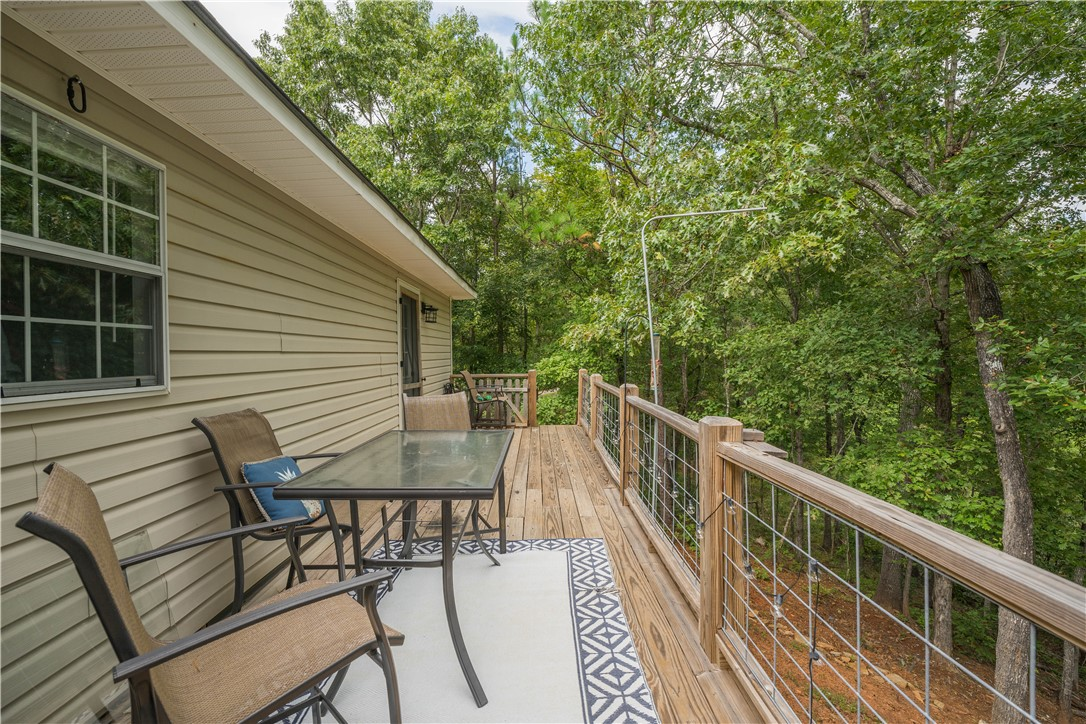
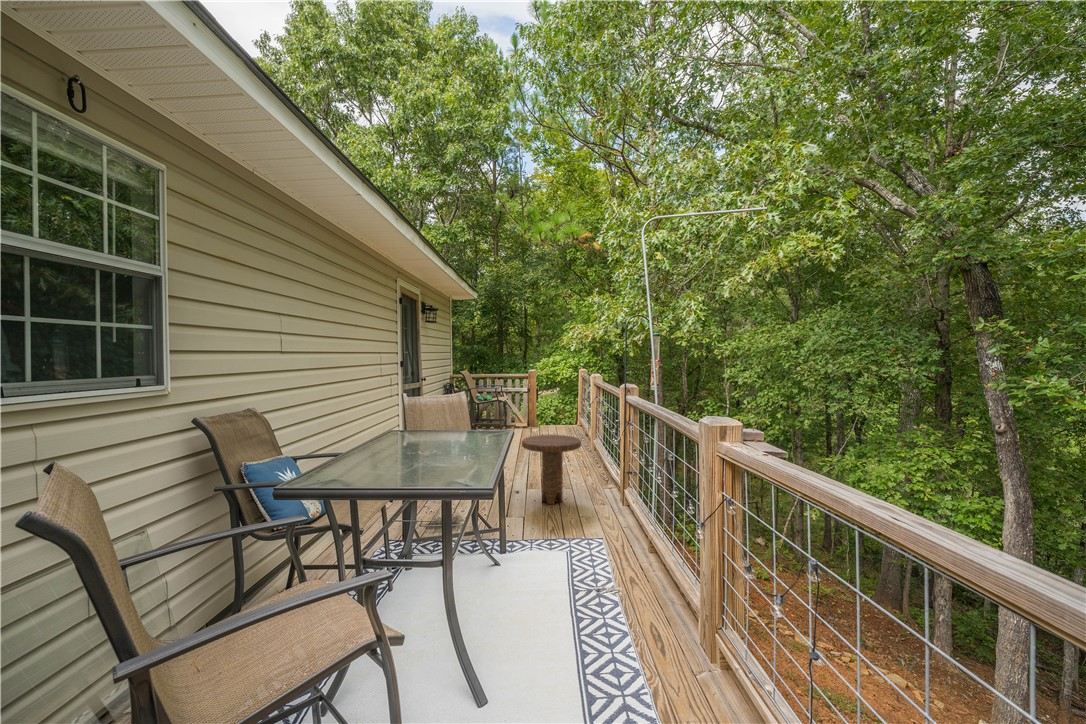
+ side table (551, 470)
